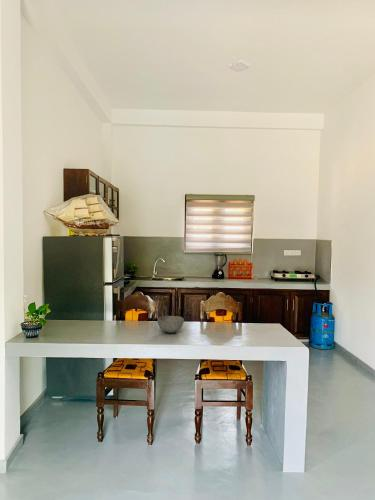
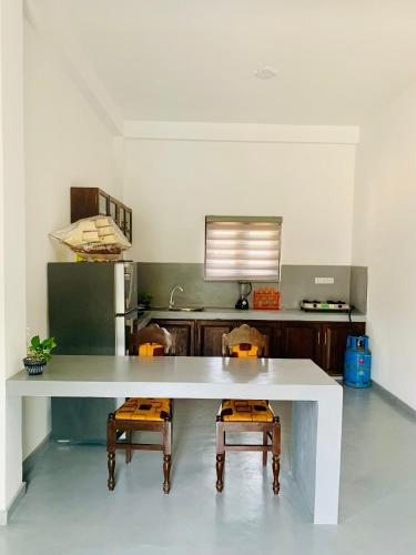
- bowl (170, 325)
